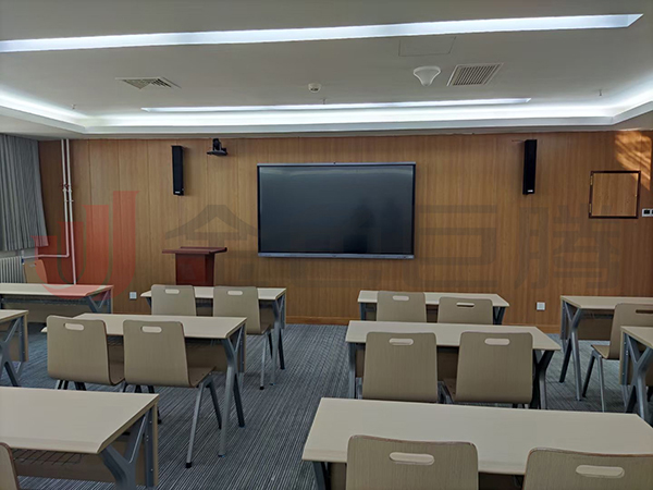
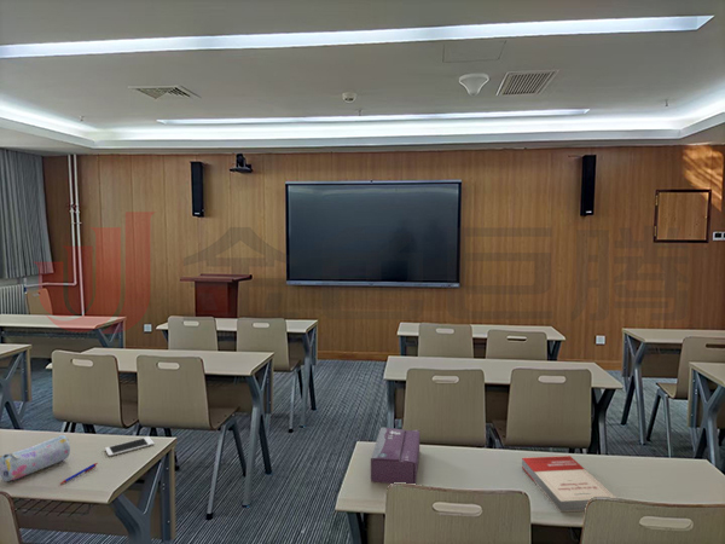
+ pen (79, 473)
+ tissue box (396, 453)
+ cell phone (129, 446)
+ pencil case (34, 456)
+ book (566, 481)
